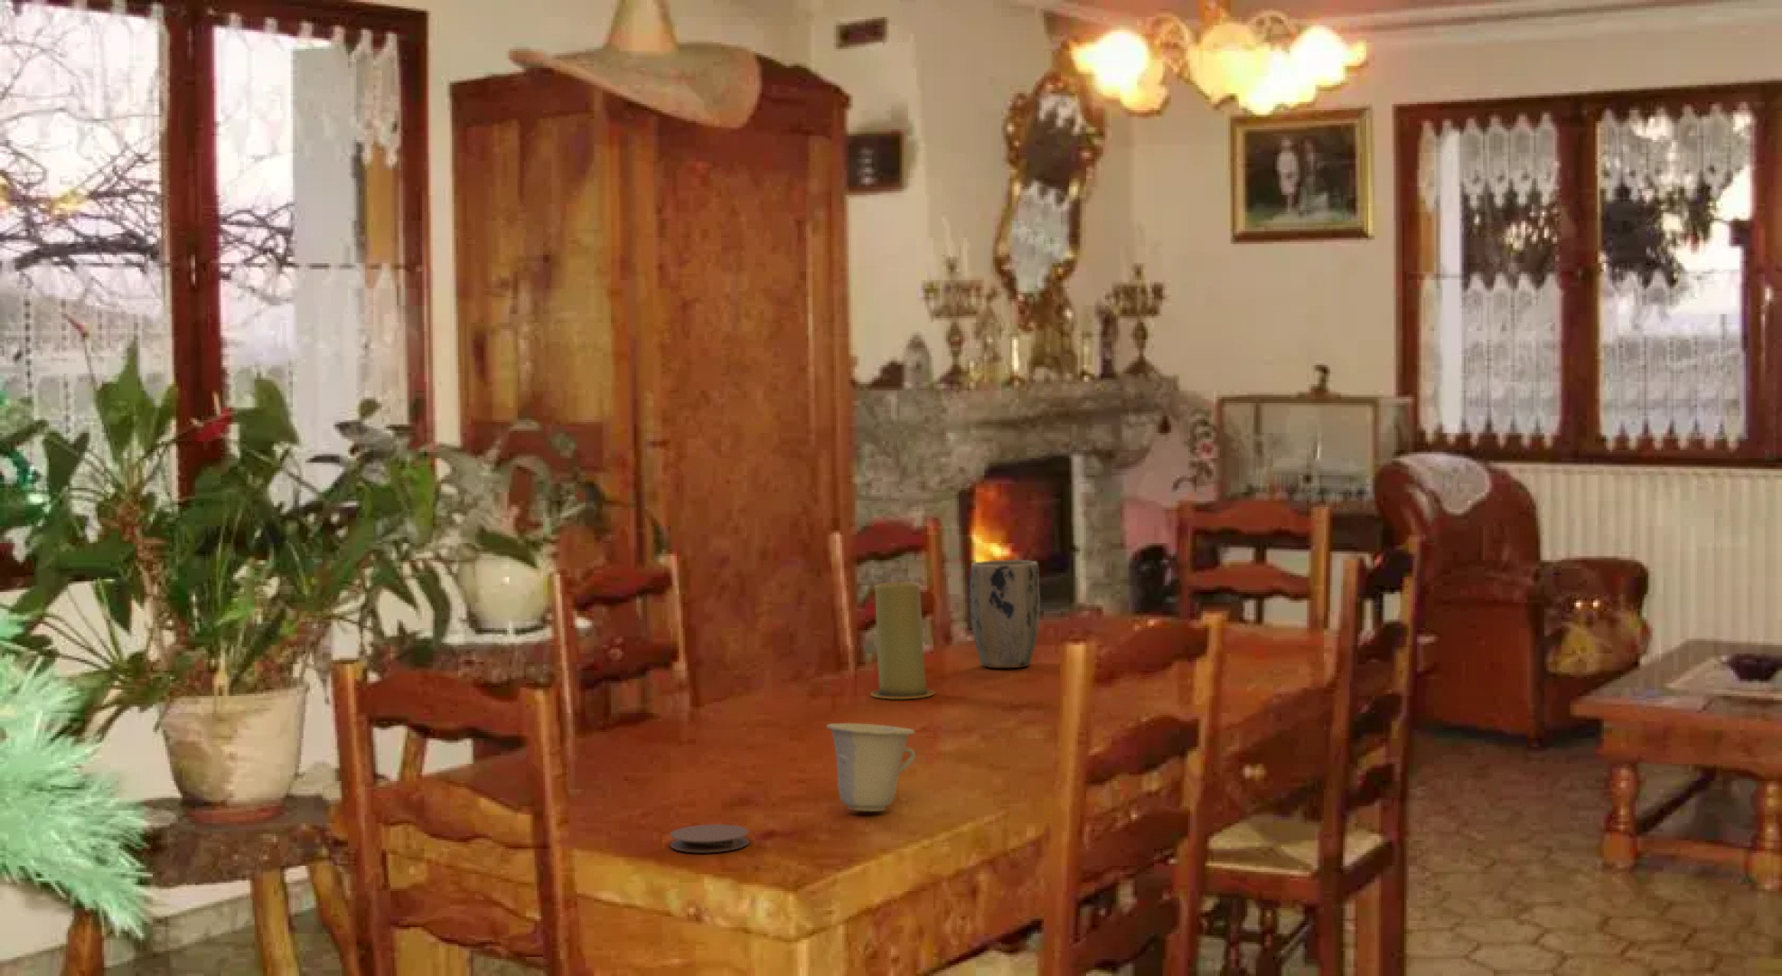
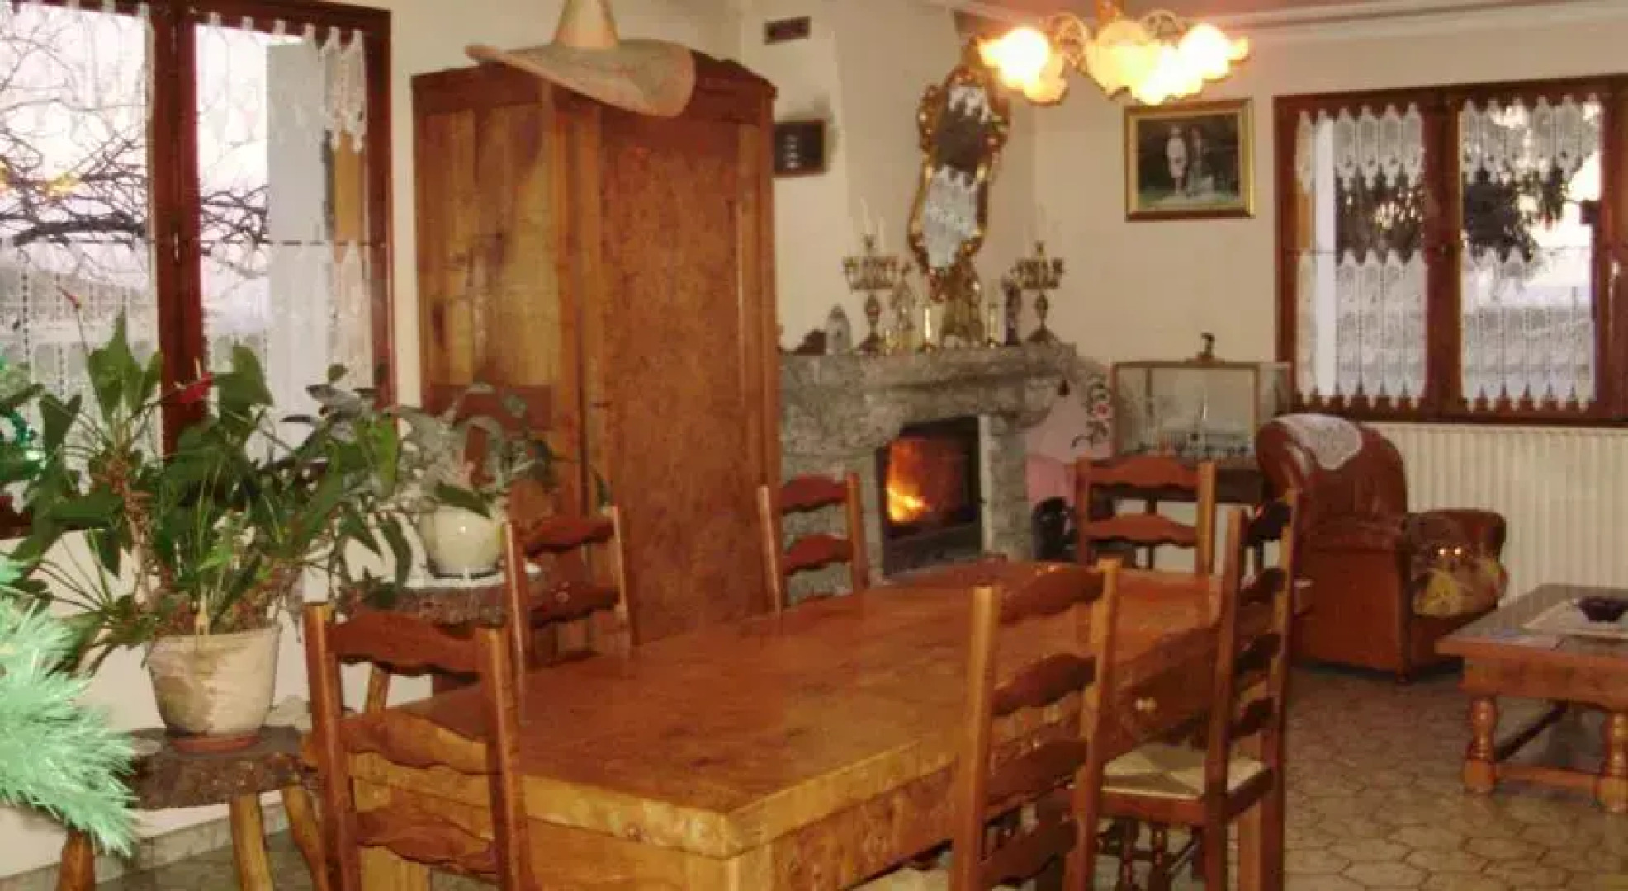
- plant pot (1005, 614)
- cup (871, 766)
- candle (901, 638)
- coaster (709, 838)
